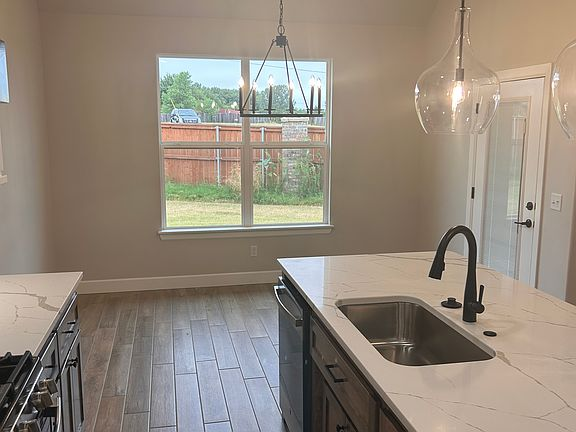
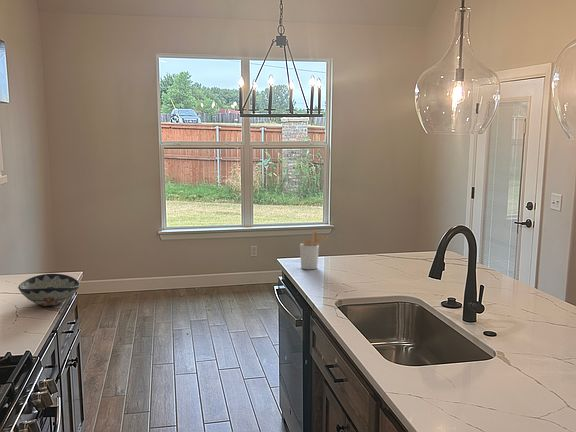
+ decorative bowl (50, 291)
+ utensil holder (313, 250)
